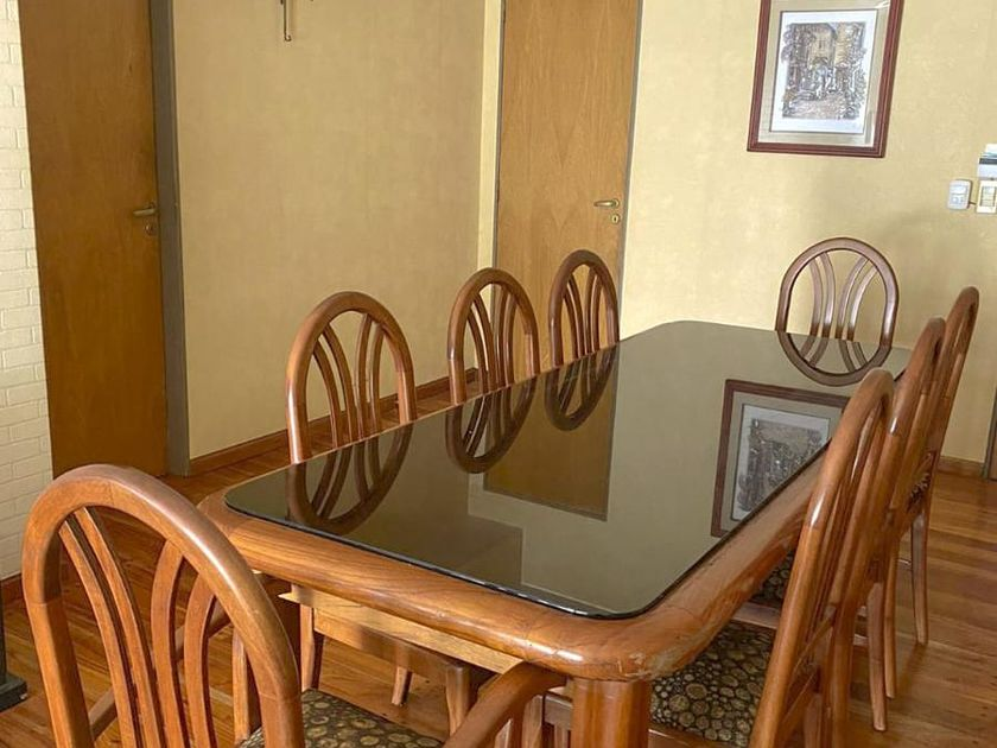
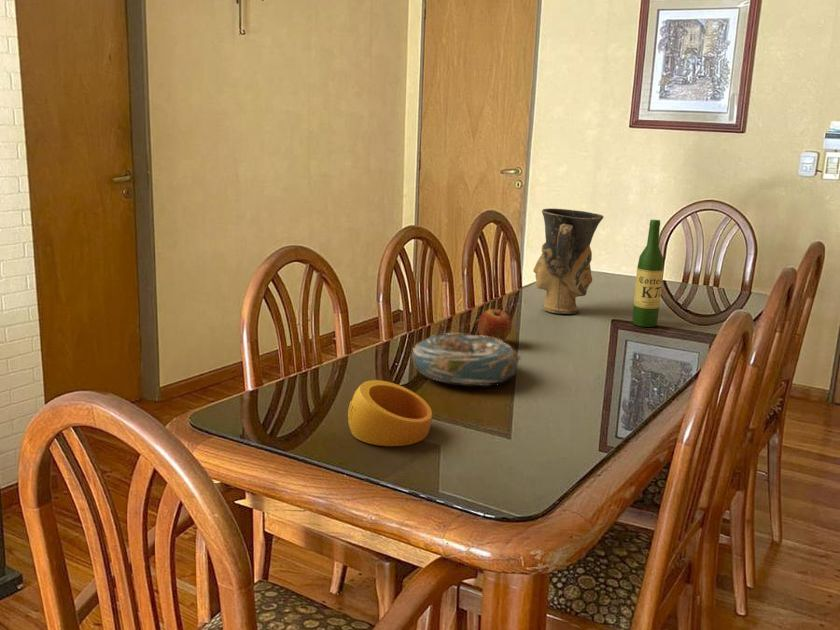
+ ring (390, 409)
+ apple (494, 324)
+ decorative bowl (465, 358)
+ vase (566, 261)
+ wine bottle (649, 272)
